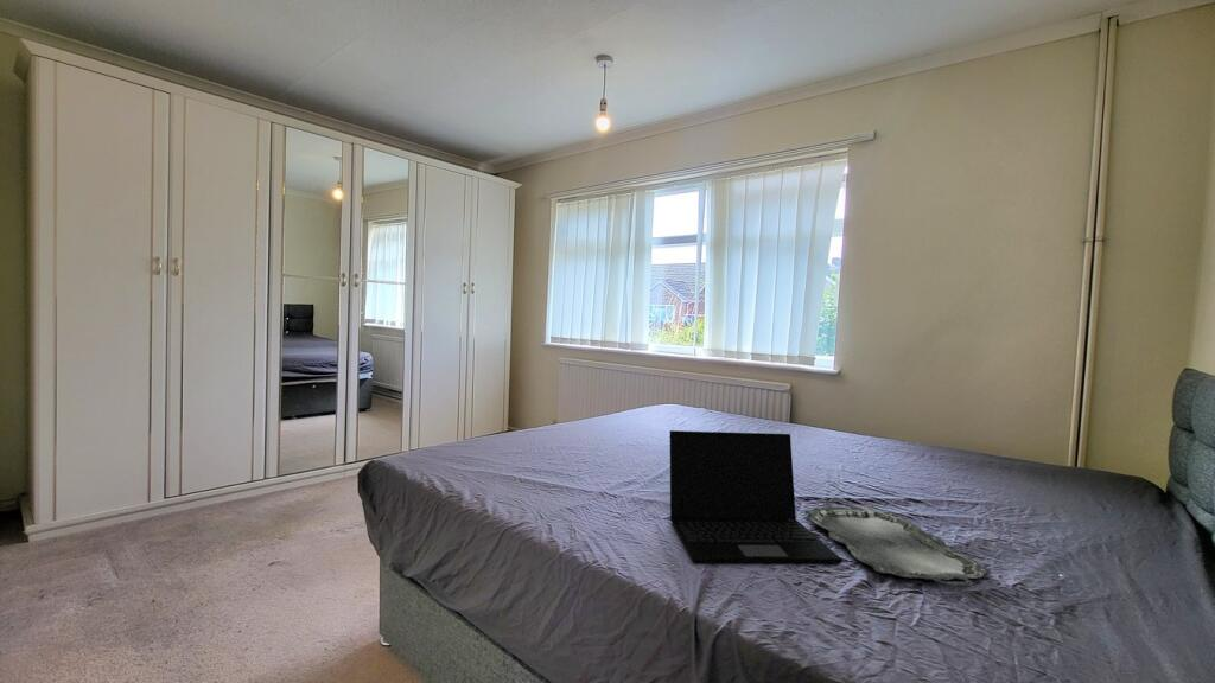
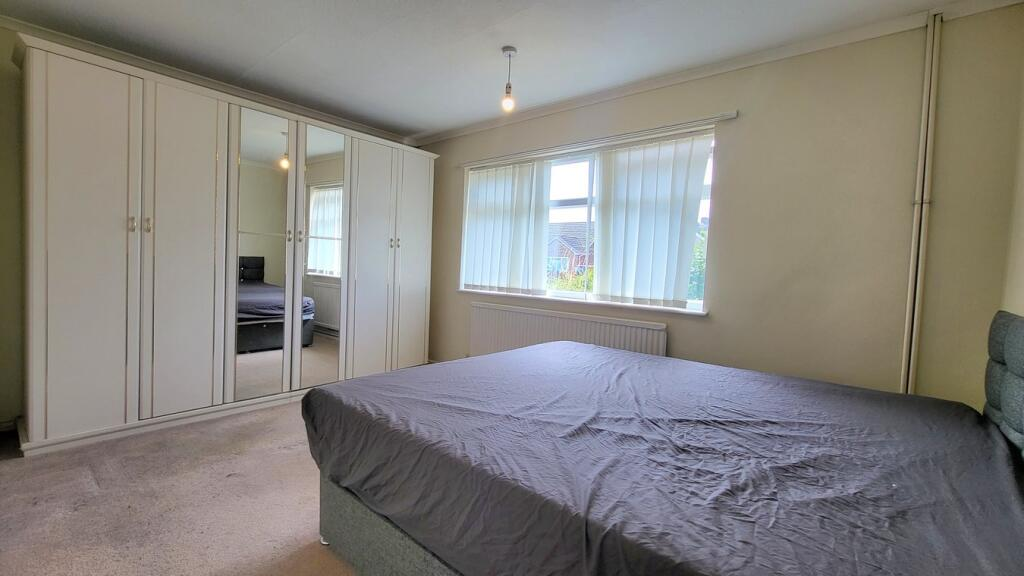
- laptop (746, 490)
- serving tray (885, 538)
